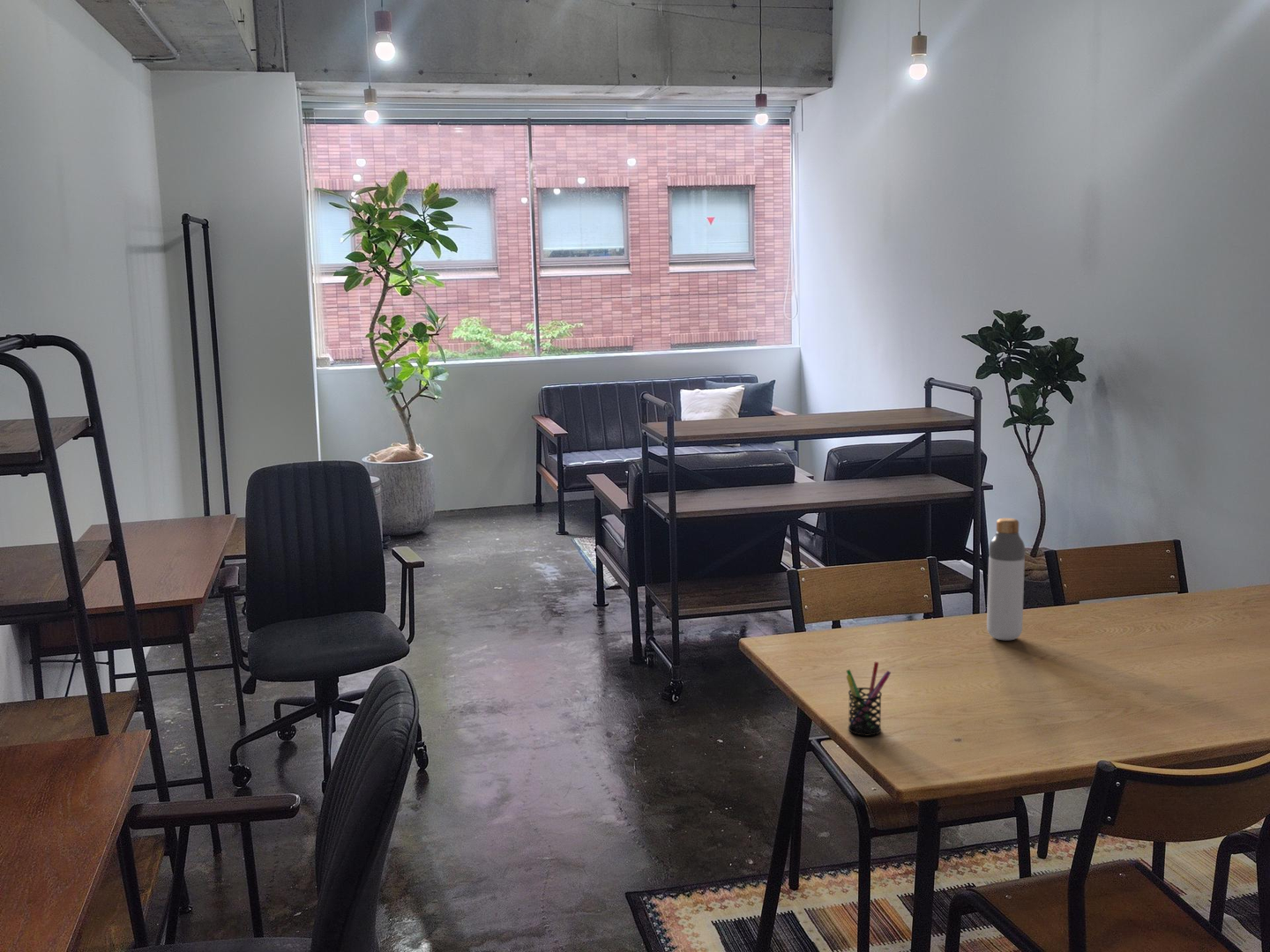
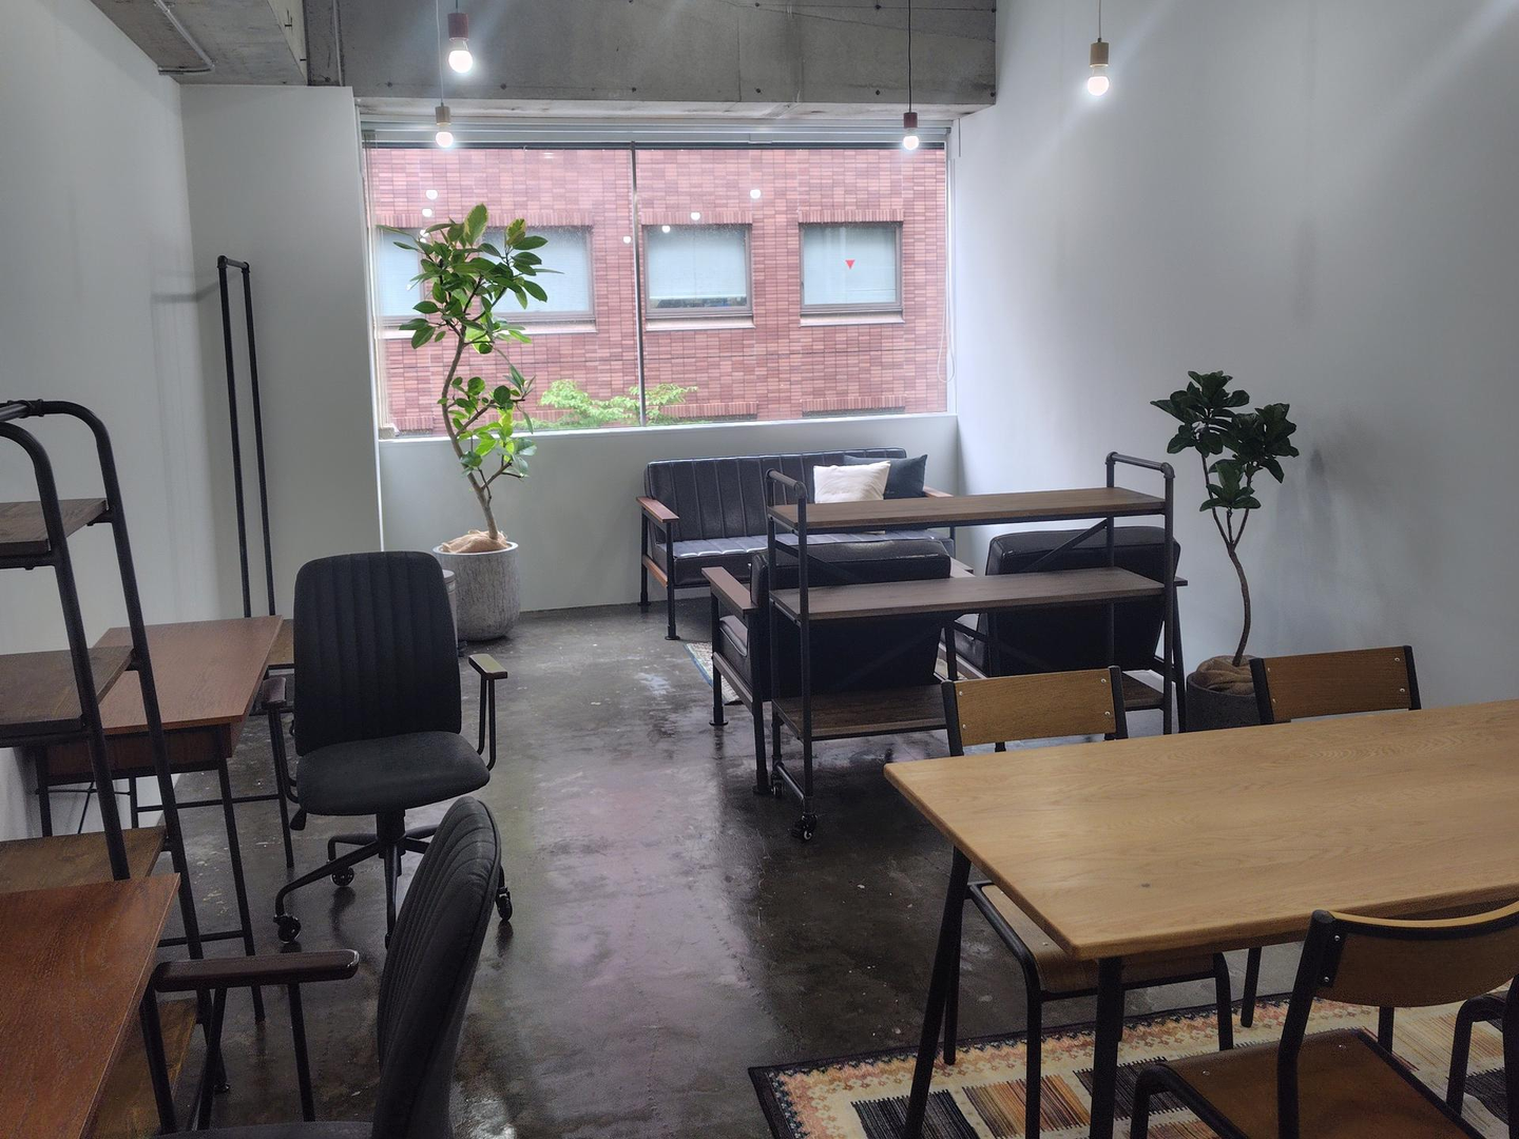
- bottle (1005, 578)
- pen holder (863, 695)
